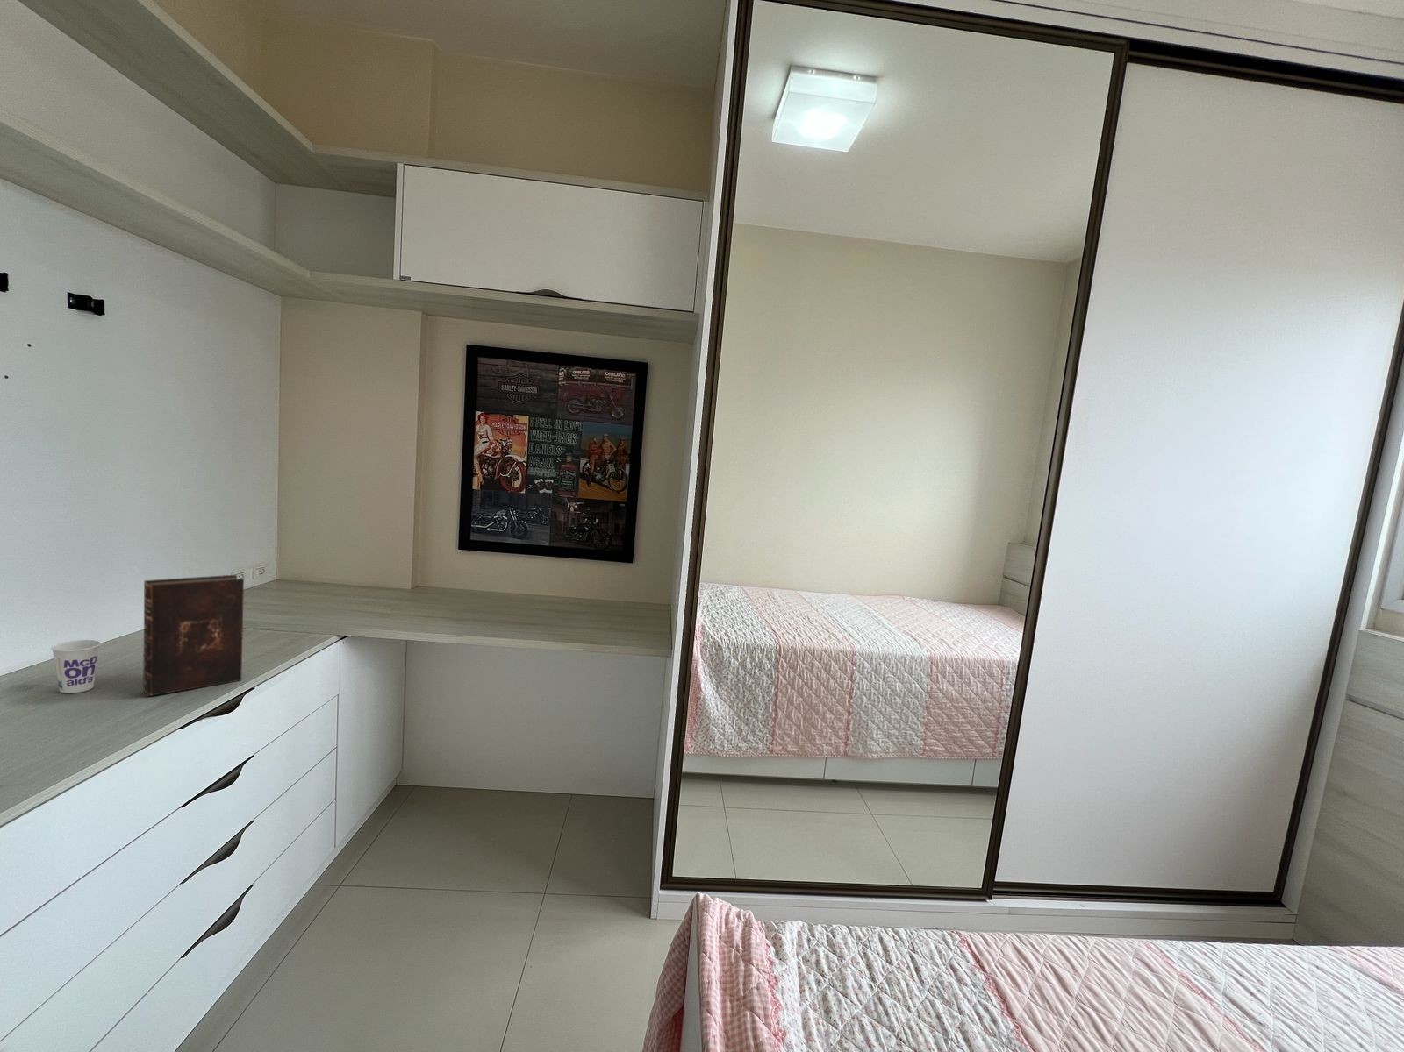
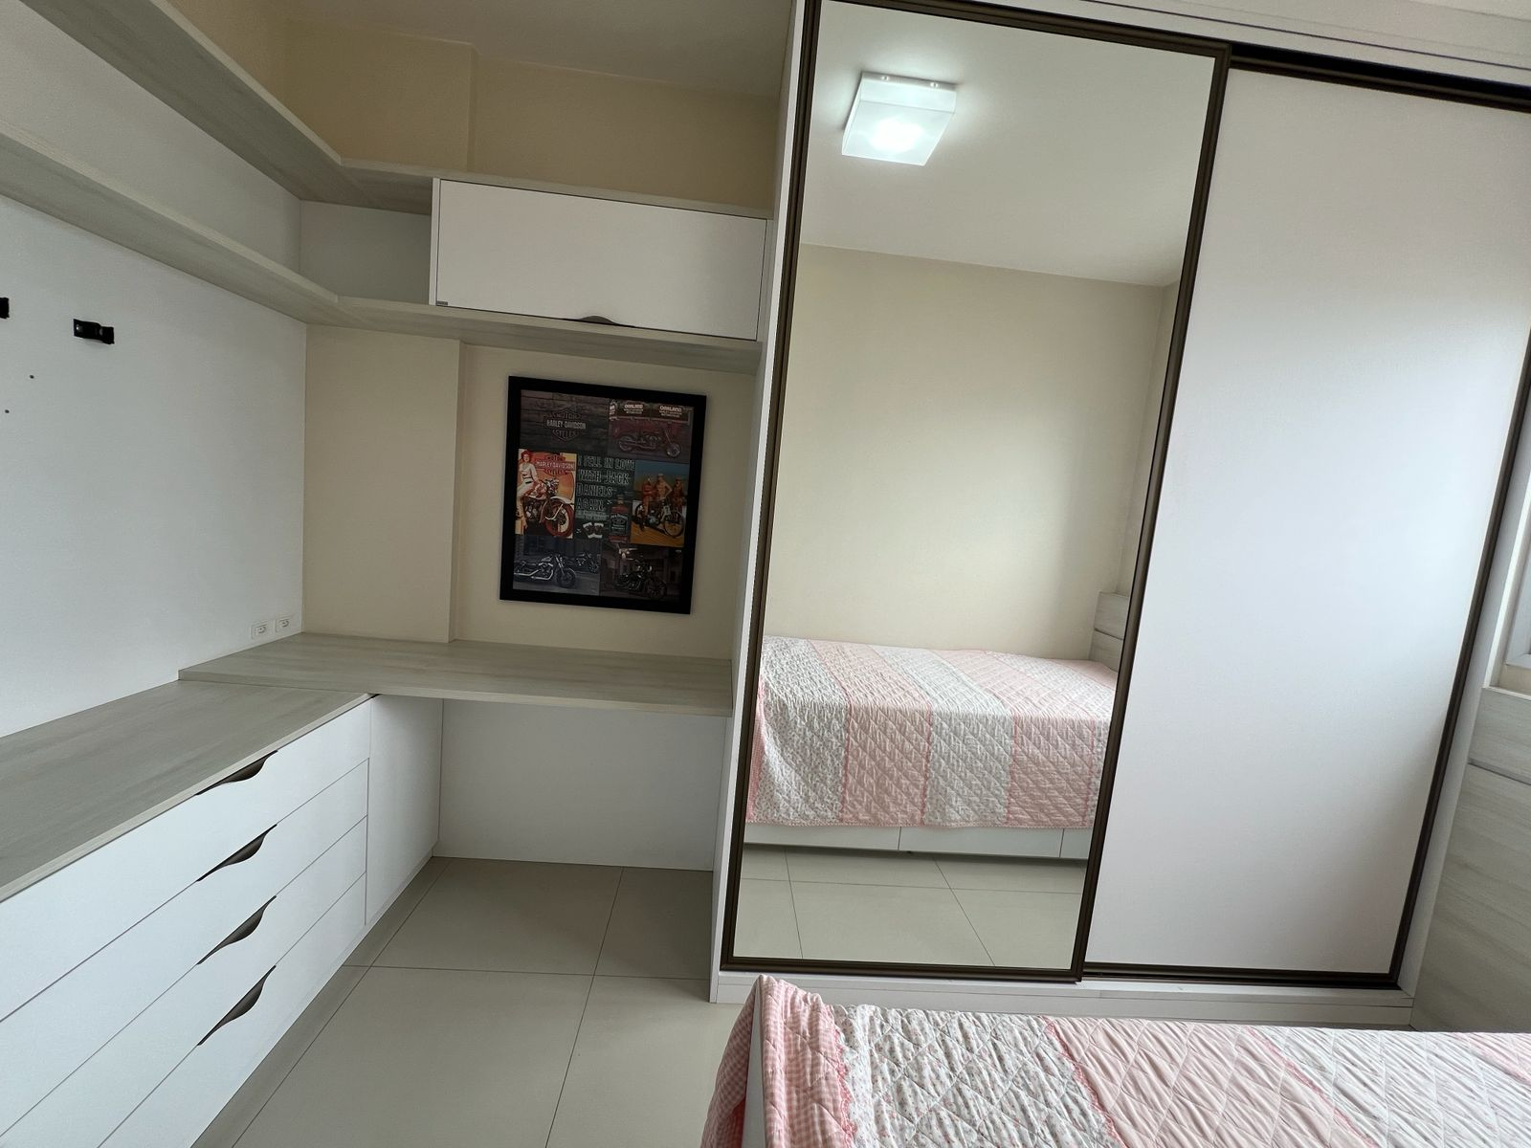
- cup (76, 666)
- bible (195, 632)
